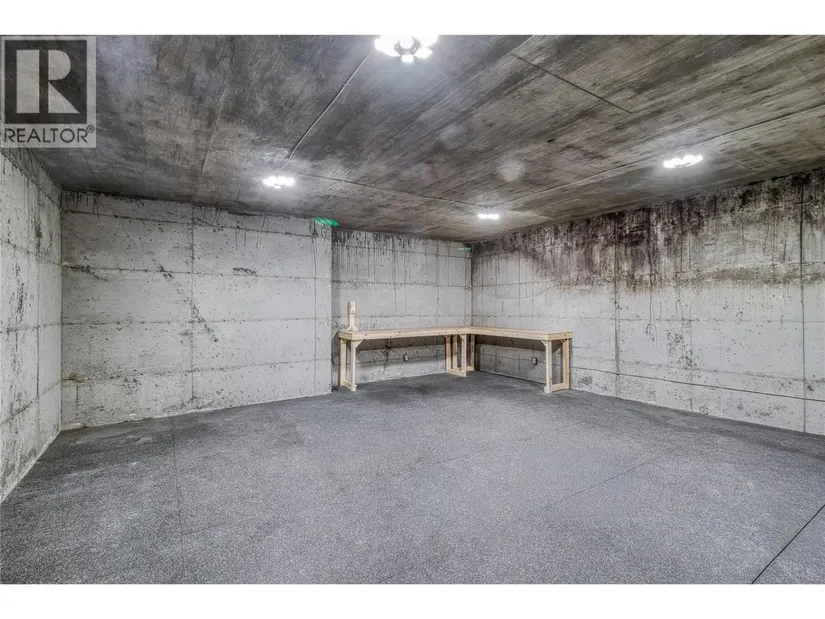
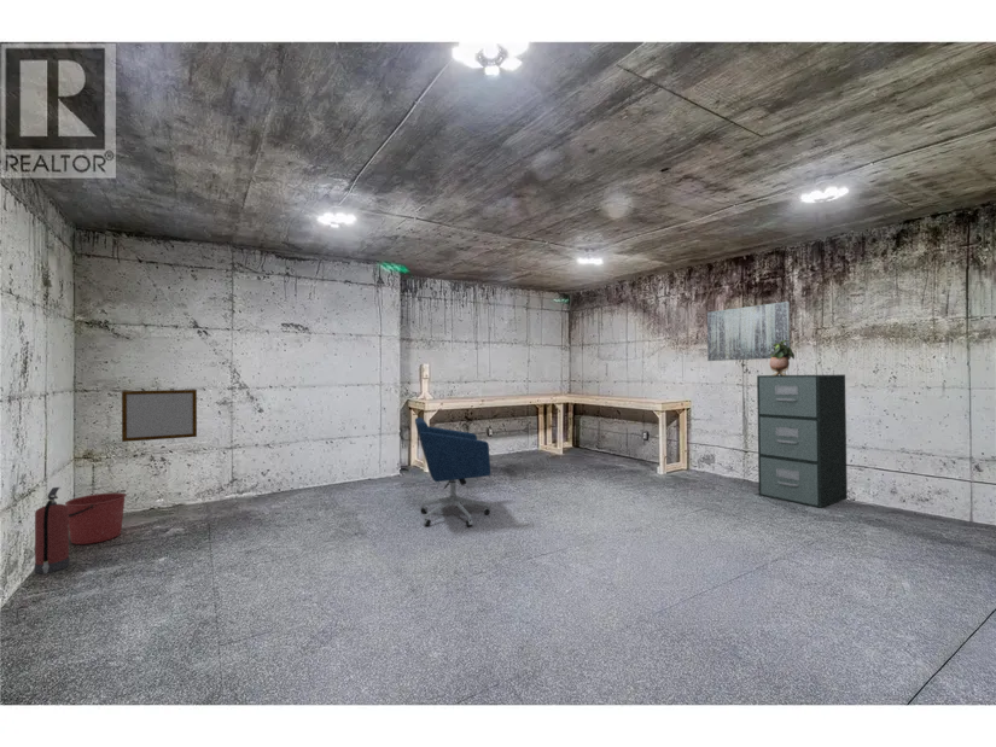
+ filing cabinet (799, 436)
+ wall art (745, 333)
+ office chair (452, 467)
+ writing board (161, 414)
+ bucket (95, 518)
+ potted plant (781, 357)
+ fire extinguisher (51, 530)
